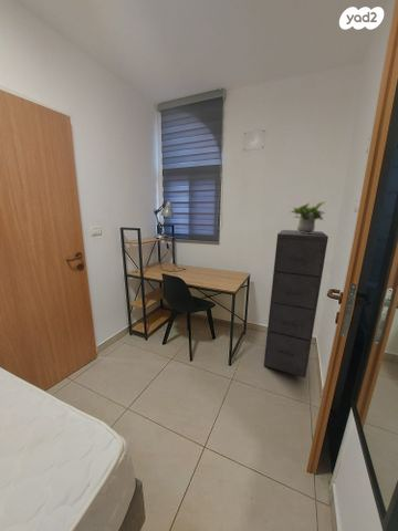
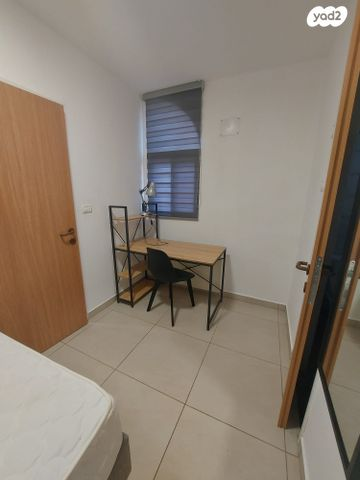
- potted plant (306, 217)
- filing cabinet (293, 299)
